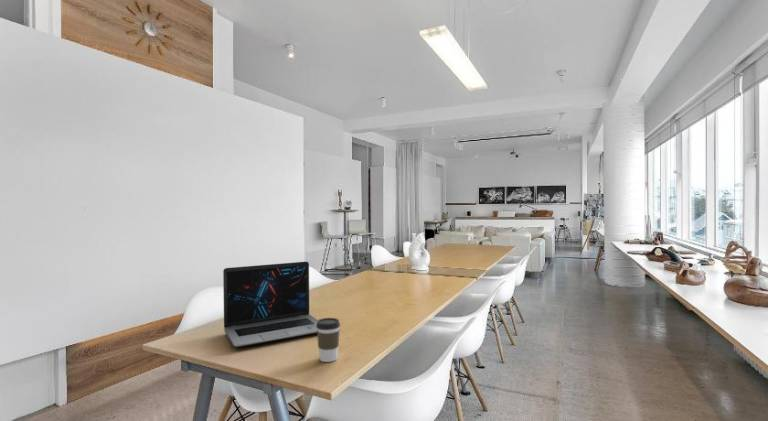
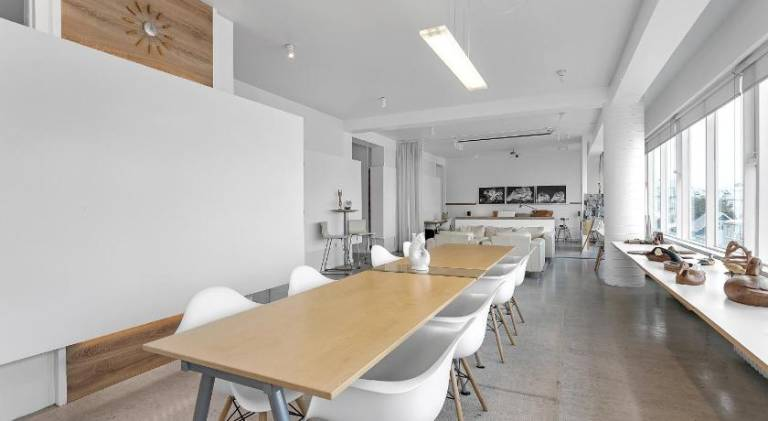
- laptop (276, 300)
- coffee cup (328, 339)
